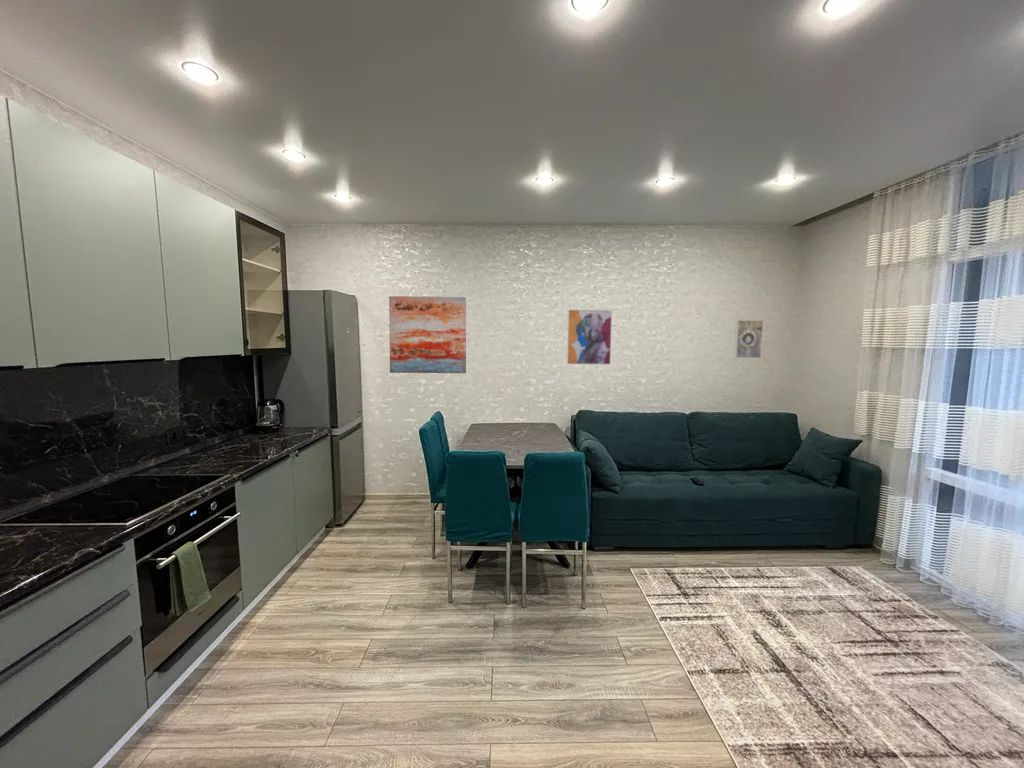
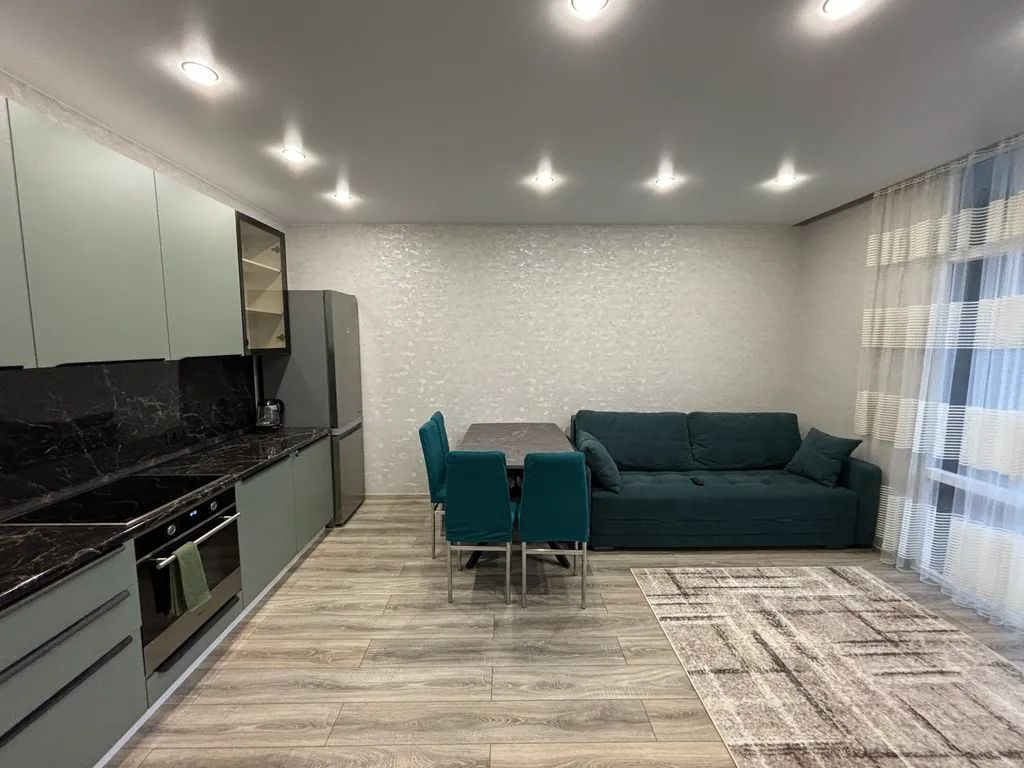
- wall art (589, 337)
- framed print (748, 339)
- wall art (427, 335)
